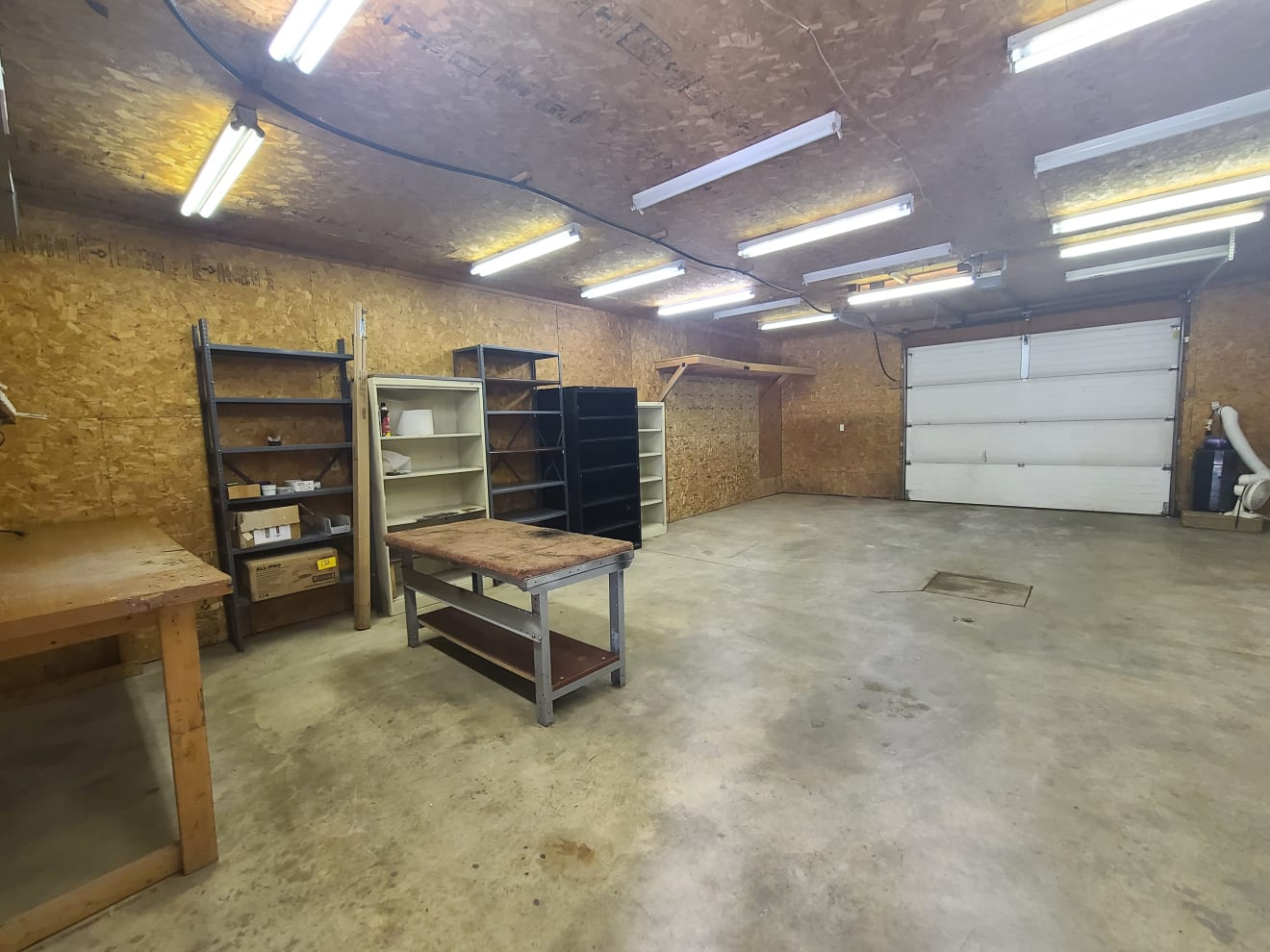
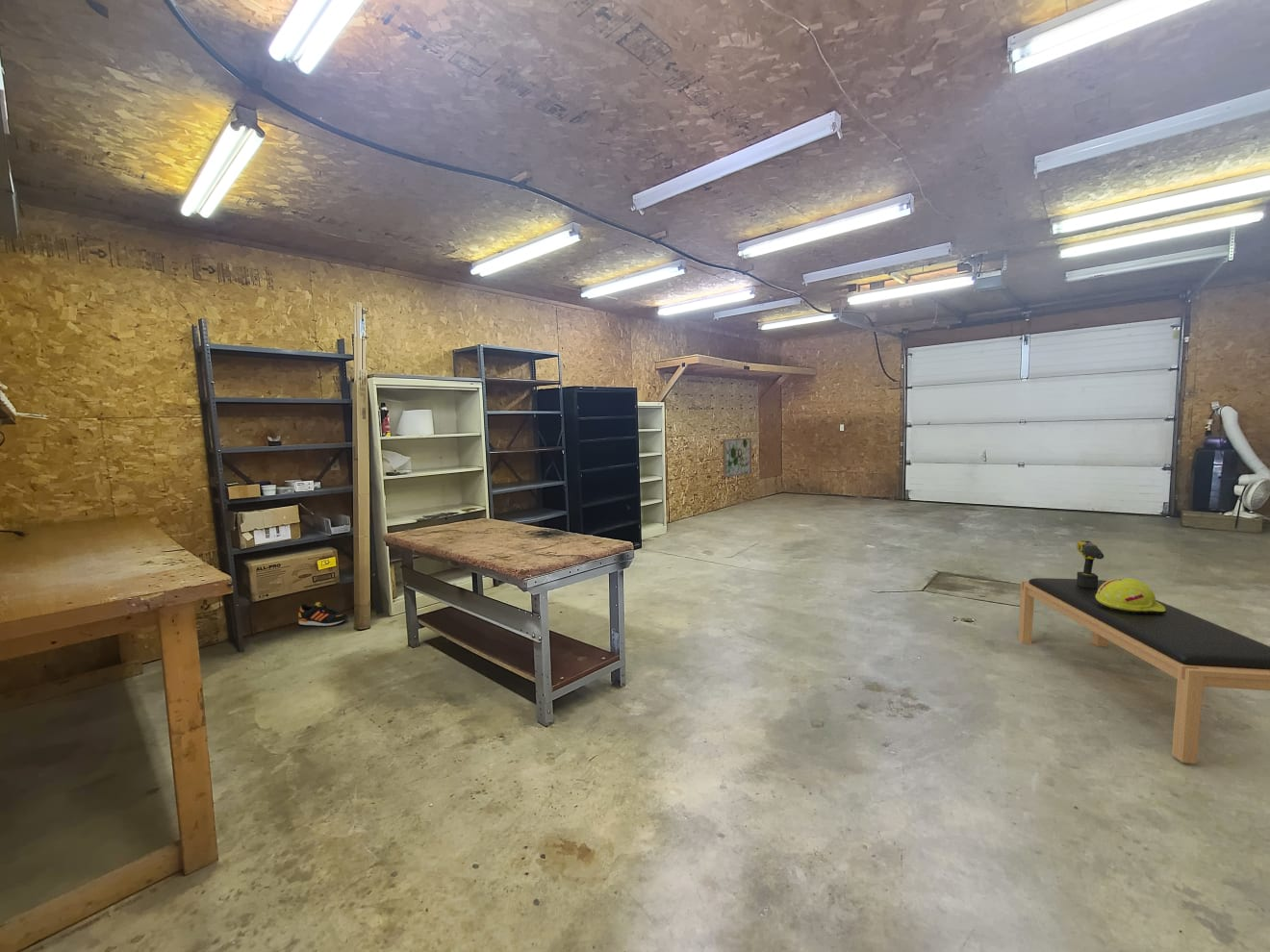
+ wall art (738, 457)
+ hard hat (1130, 592)
+ power drill (1090, 565)
+ shoe (322, 613)
+ bench (1135, 649)
